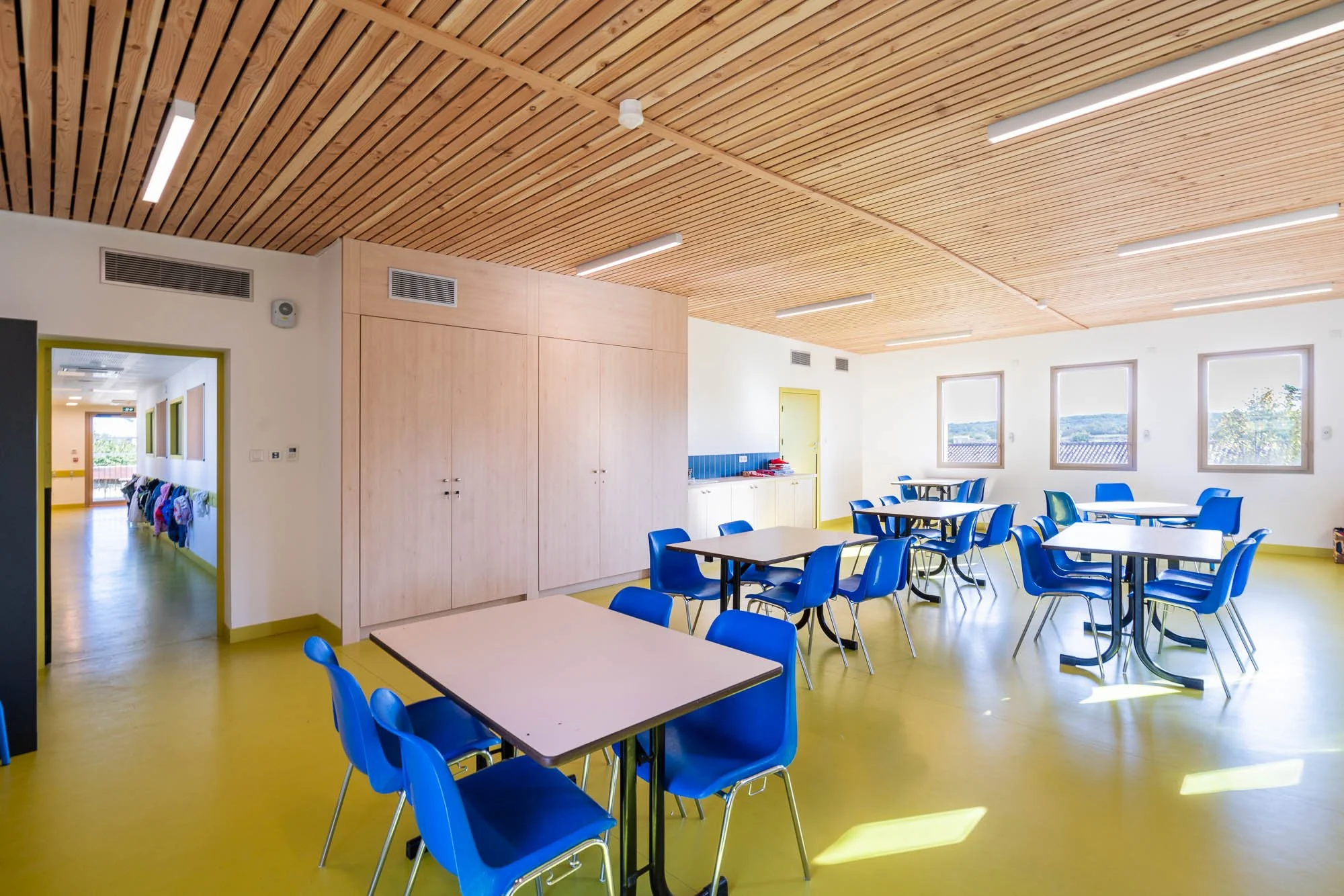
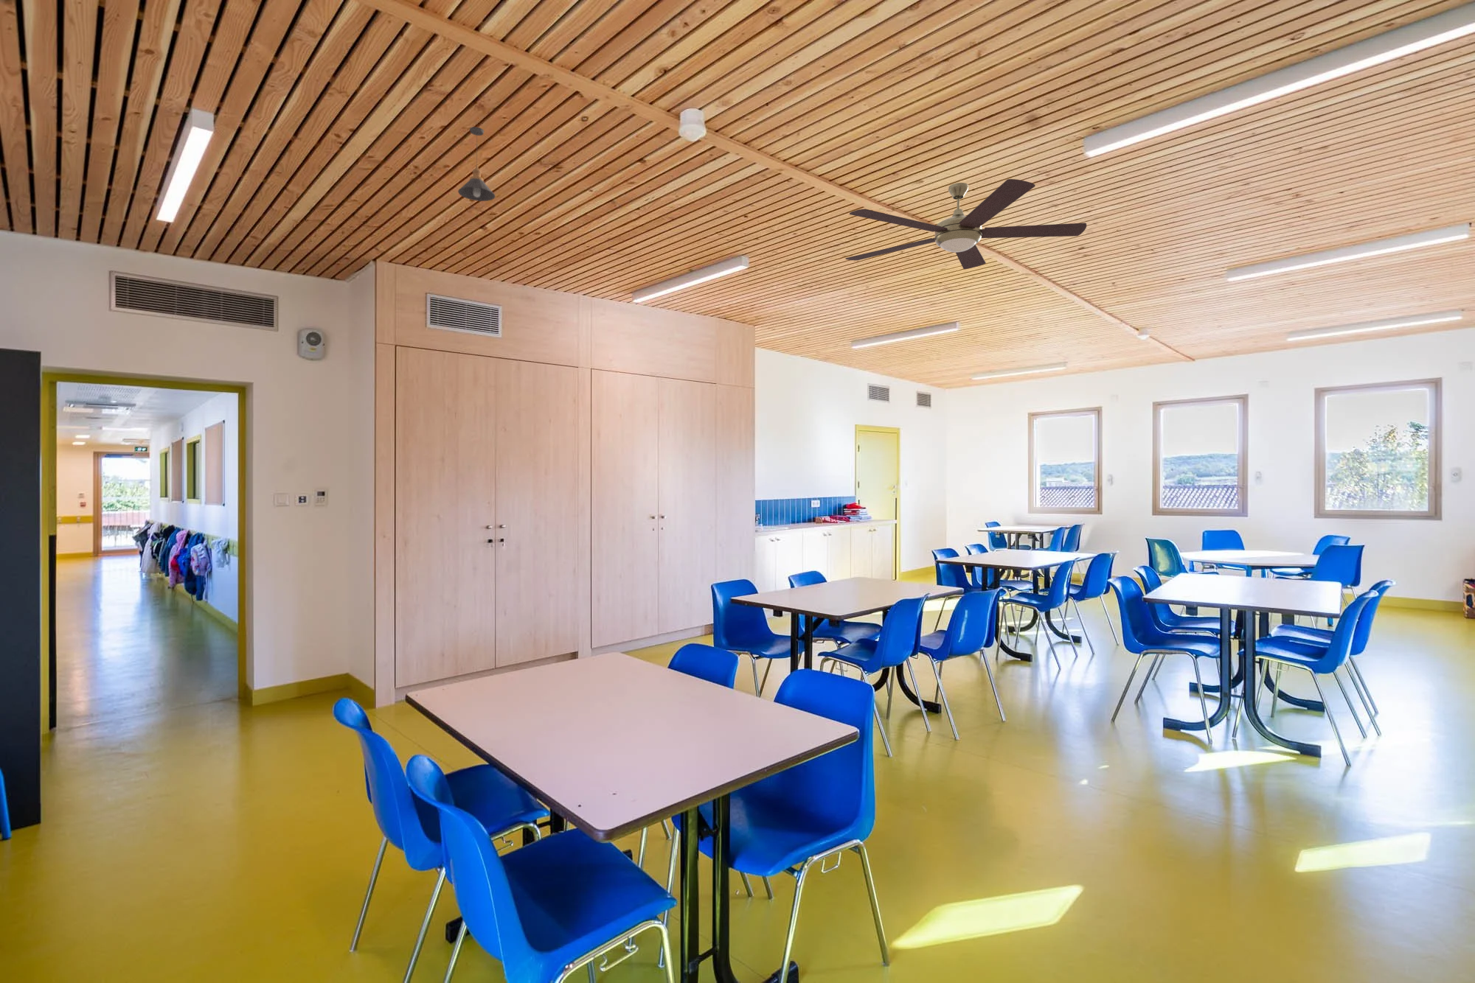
+ pendant light (476, 162)
+ electric fan (958, 218)
